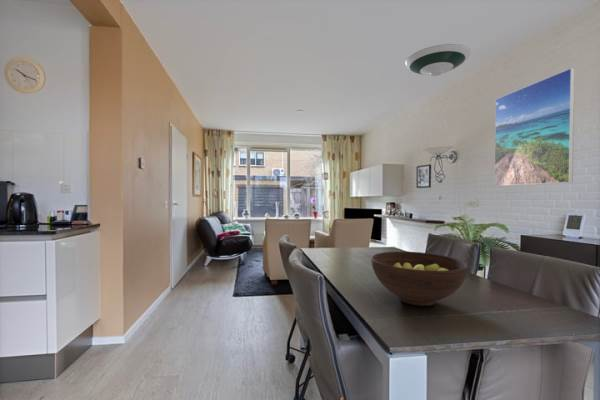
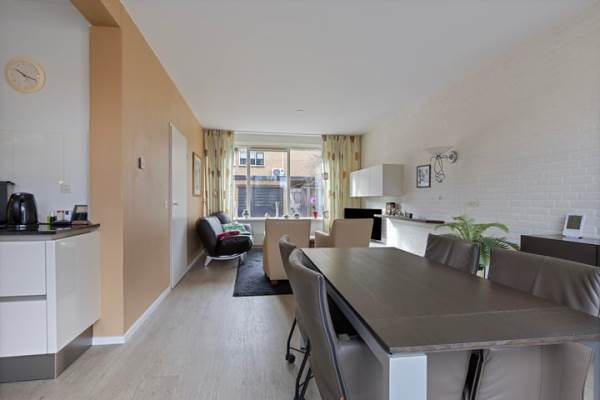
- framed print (528, 135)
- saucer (436, 66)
- fruit bowl (416, 280)
